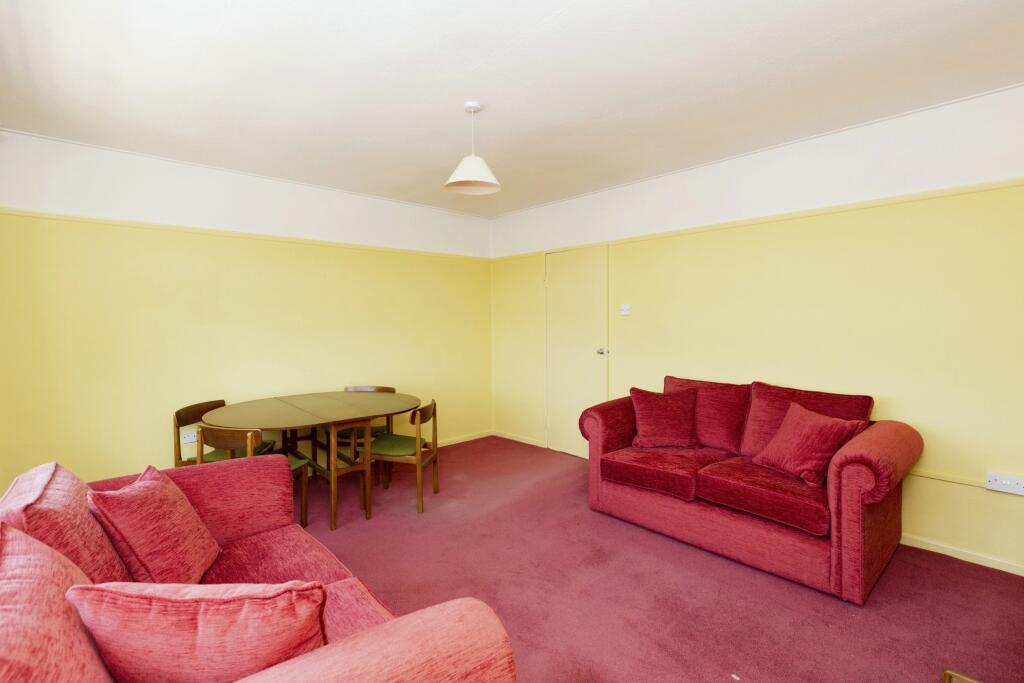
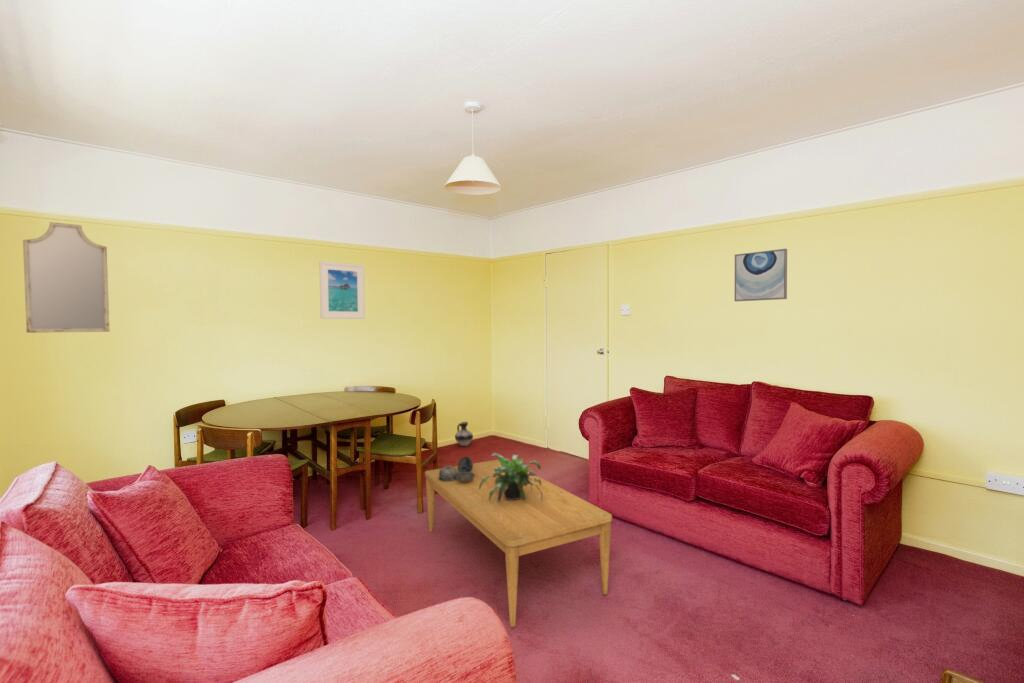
+ home mirror (67, 278)
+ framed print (342, 291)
+ potted plant (509, 474)
+ coffee table (506, 524)
+ decorative bowl (456, 469)
+ ceramic jug (463, 433)
+ wall art (759, 276)
